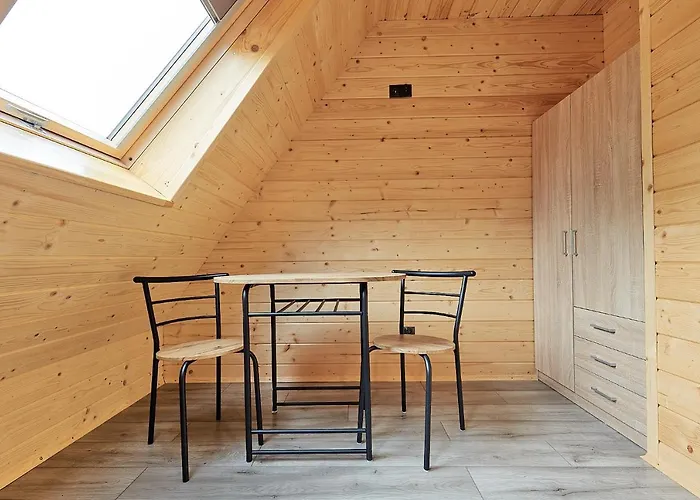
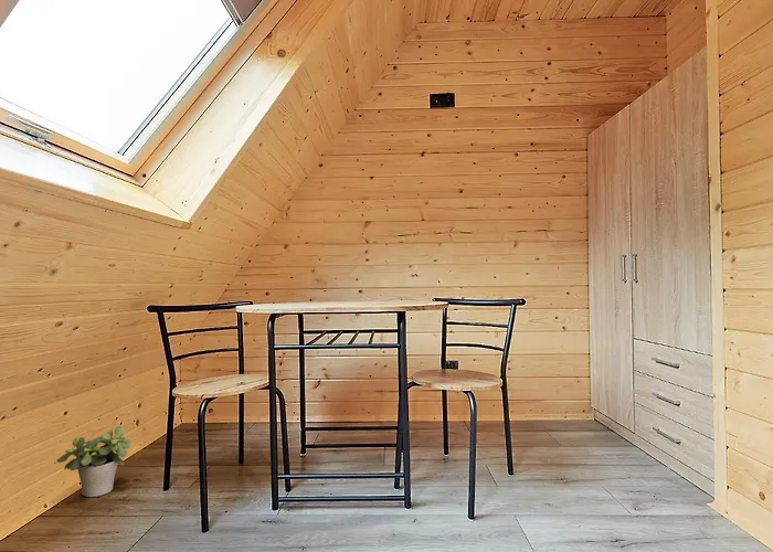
+ potted plant (98, 463)
